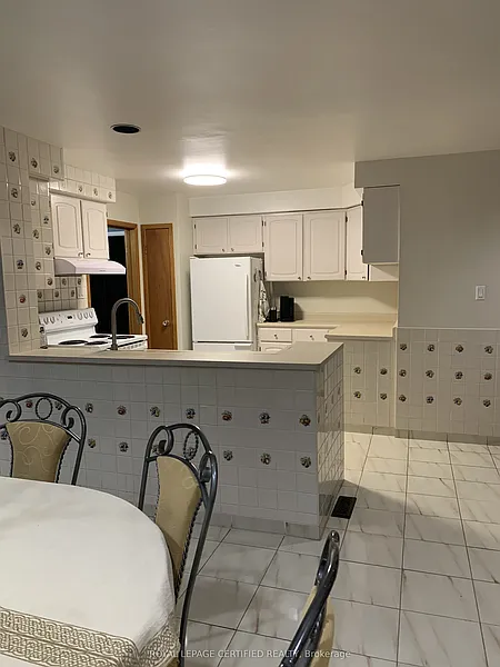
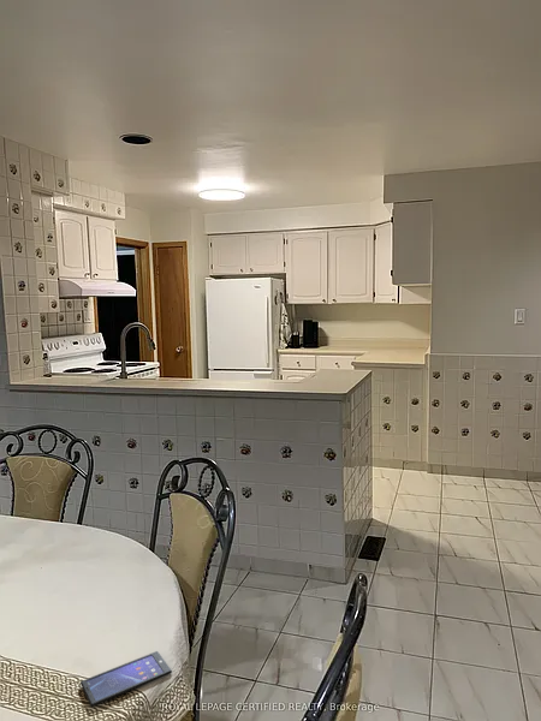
+ smartphone (126, 677)
